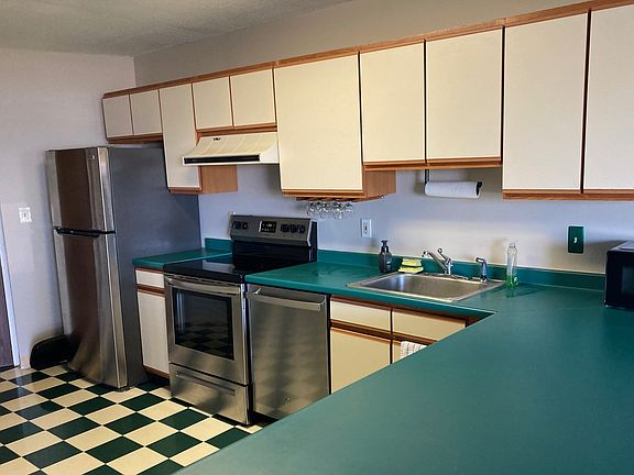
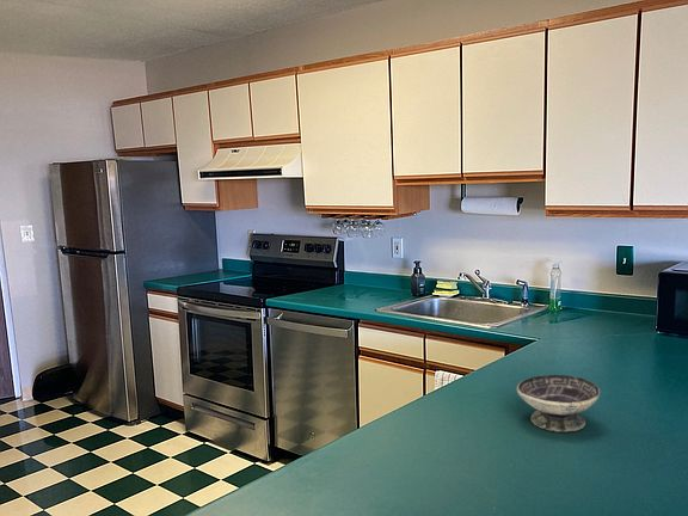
+ bowl (557, 404)
